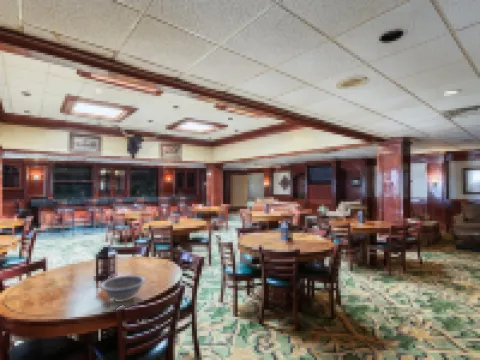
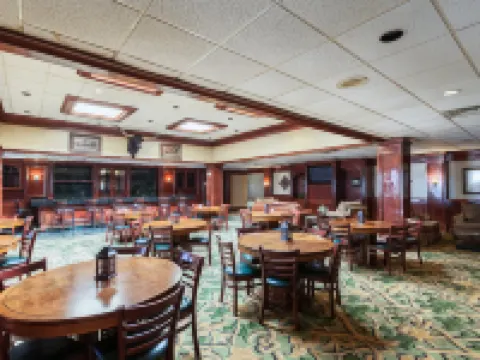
- decorative bowl (123, 290)
